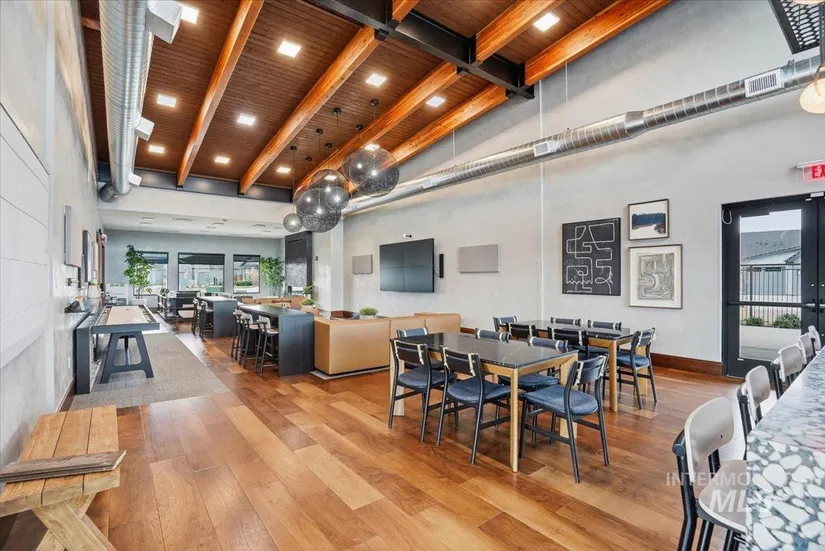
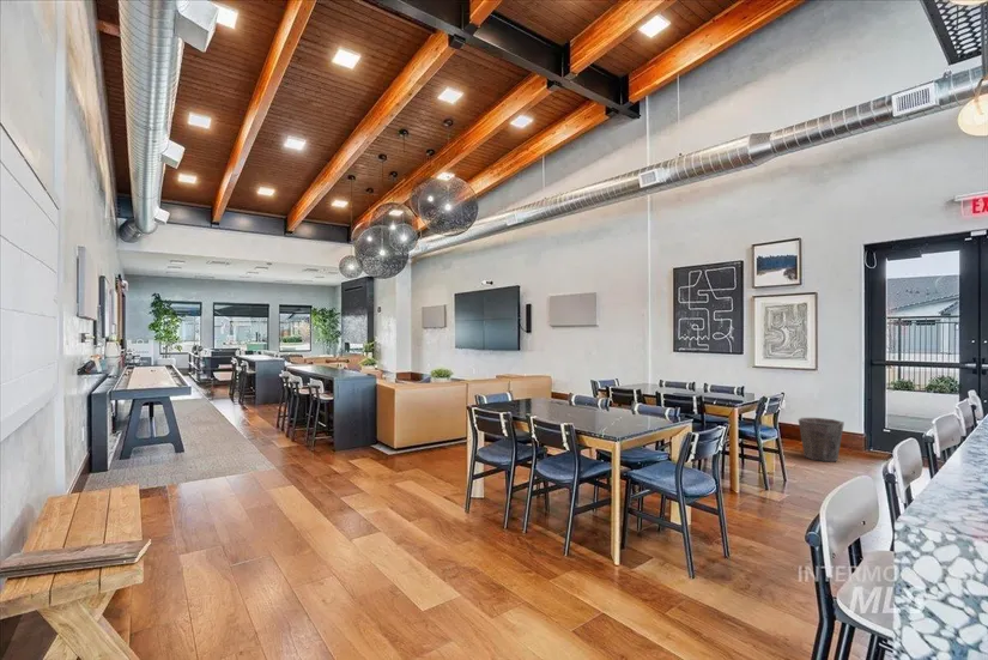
+ waste bin (820, 438)
